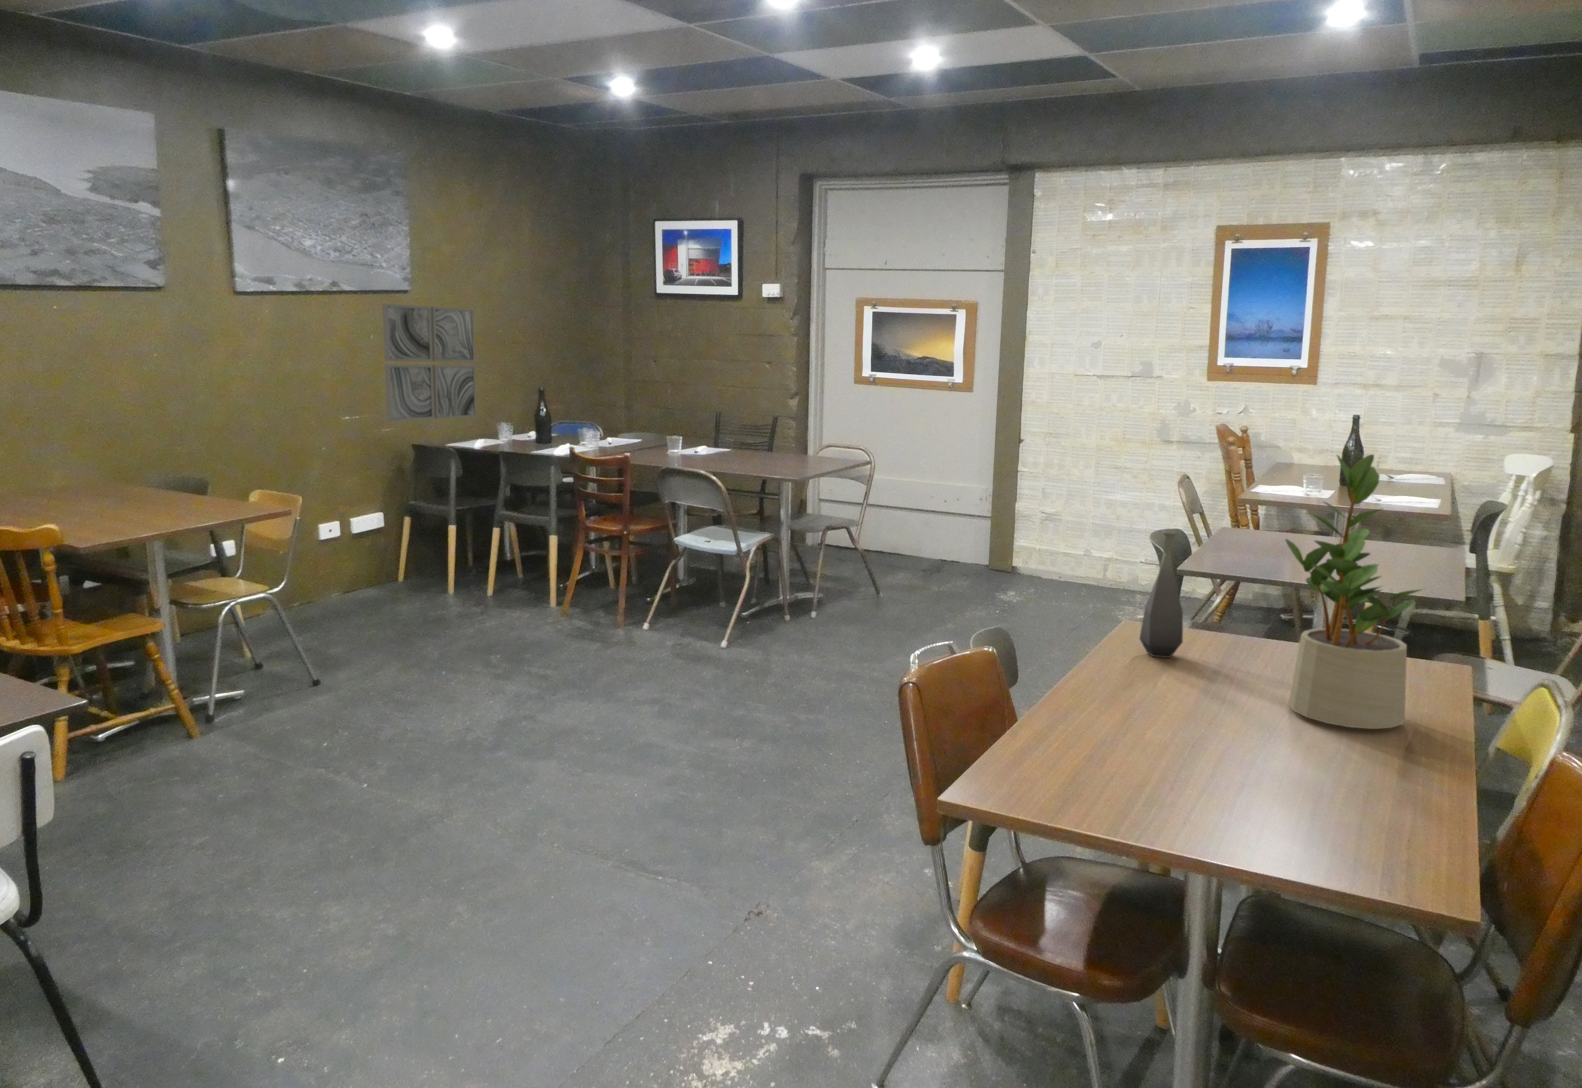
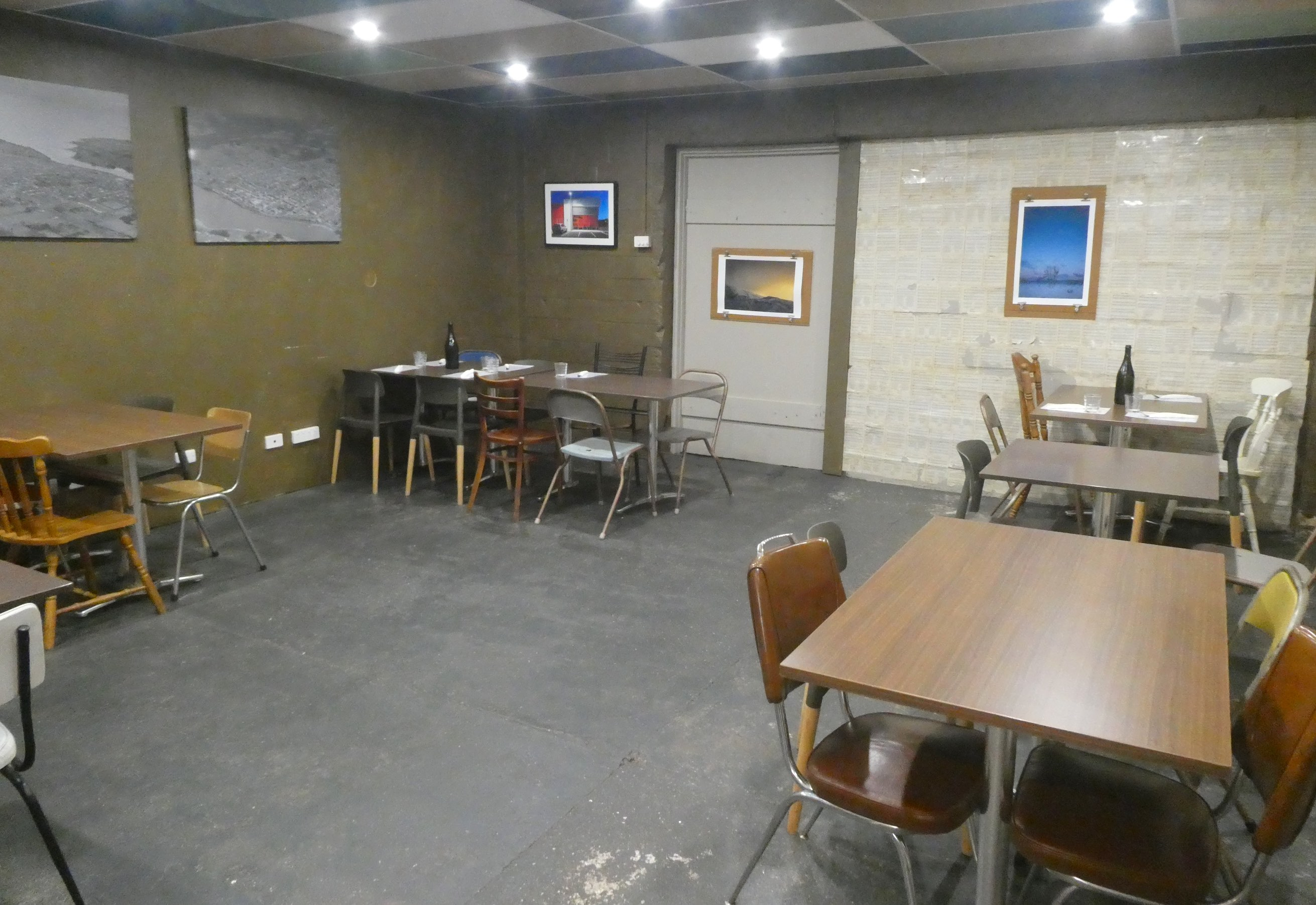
- wall art (432, 361)
- potted plant (1357, 590)
- bottle (1164, 593)
